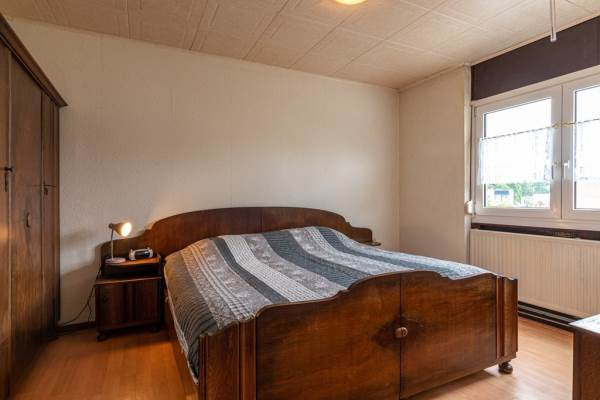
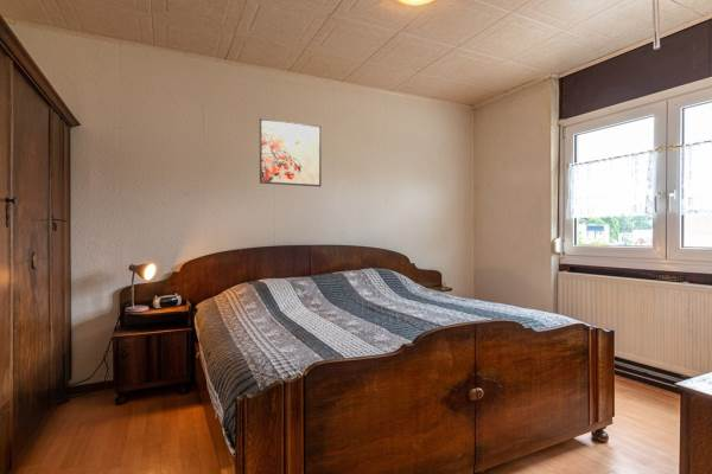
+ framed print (291, 153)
